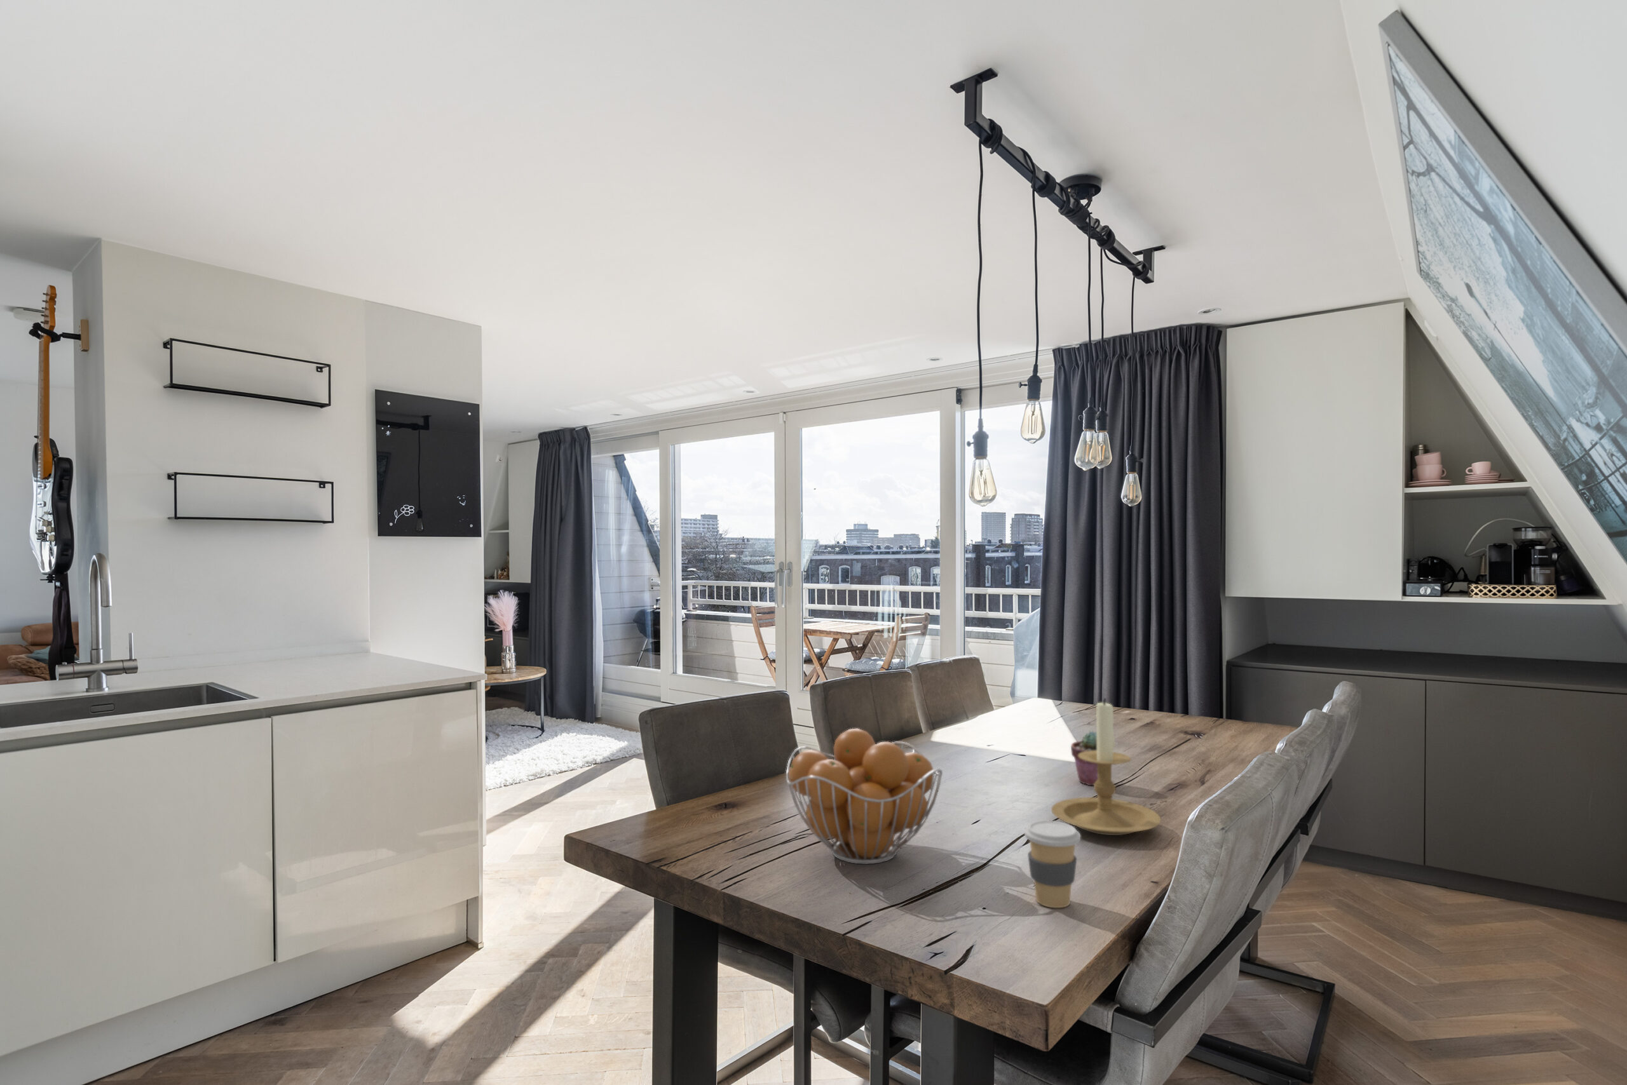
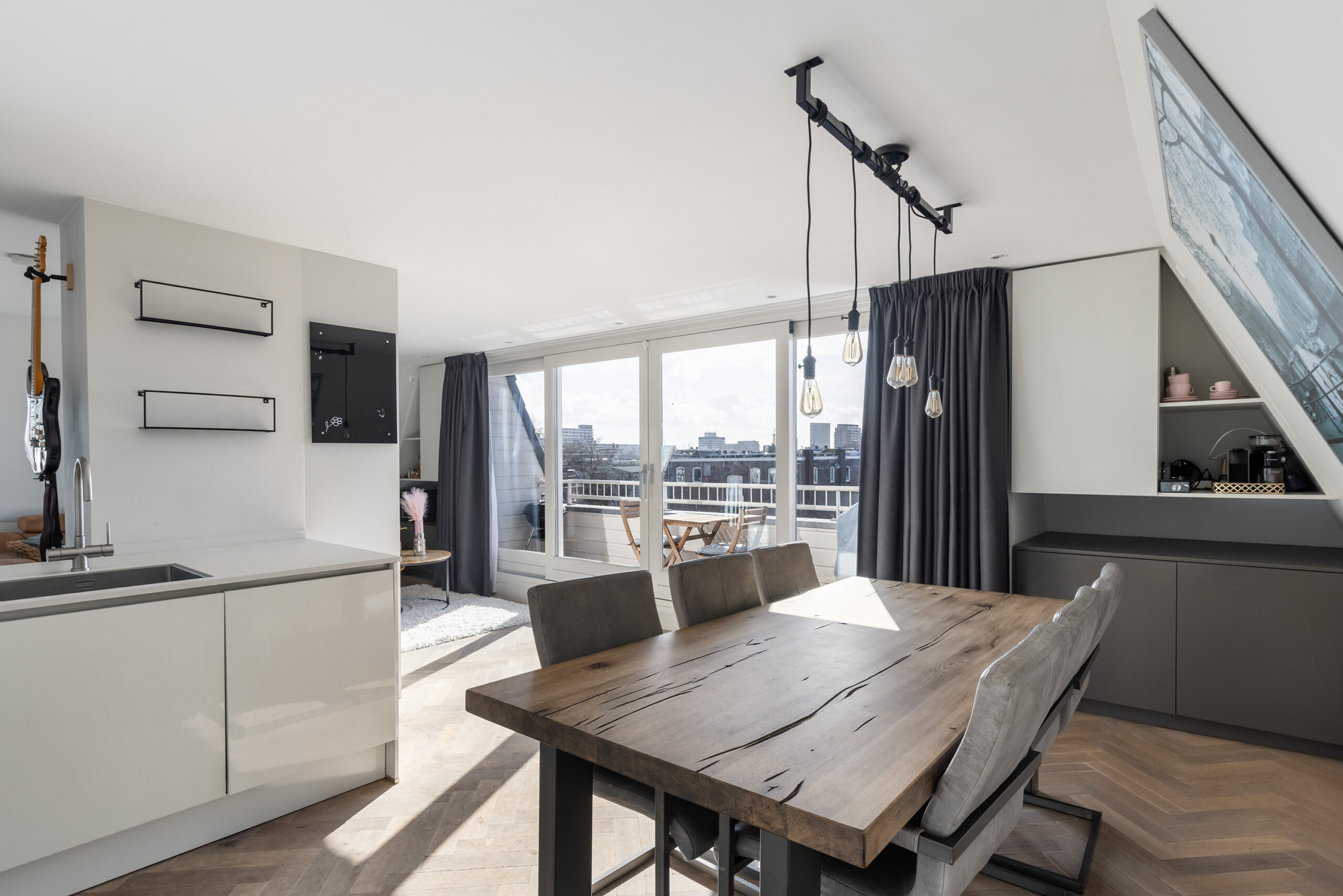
- coffee cup (1052, 865)
- fruit basket (863, 793)
- candle holder (1105, 762)
- potted succulent (1090, 762)
